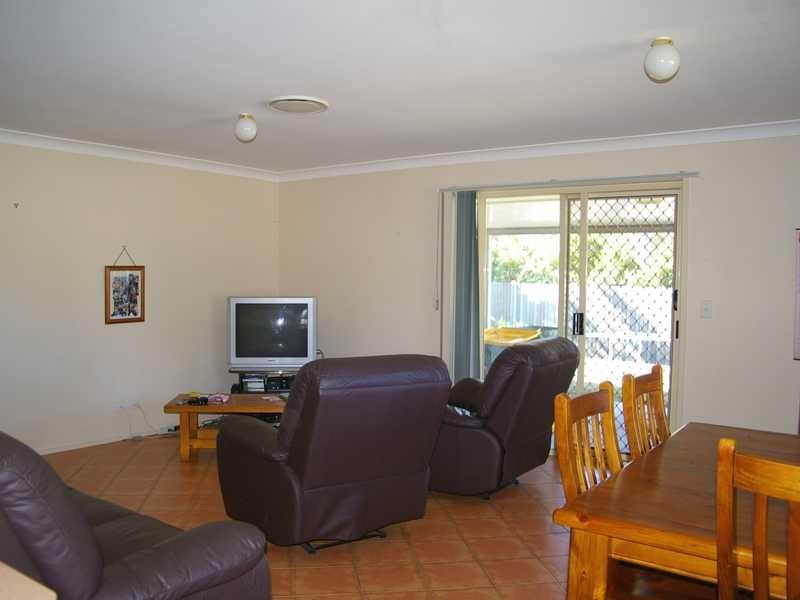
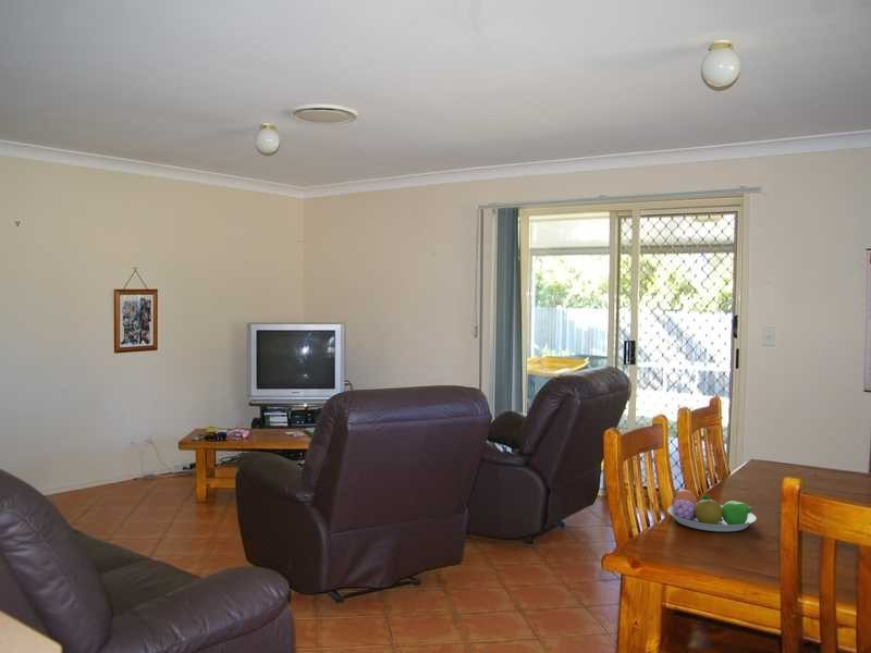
+ fruit bowl (712, 506)
